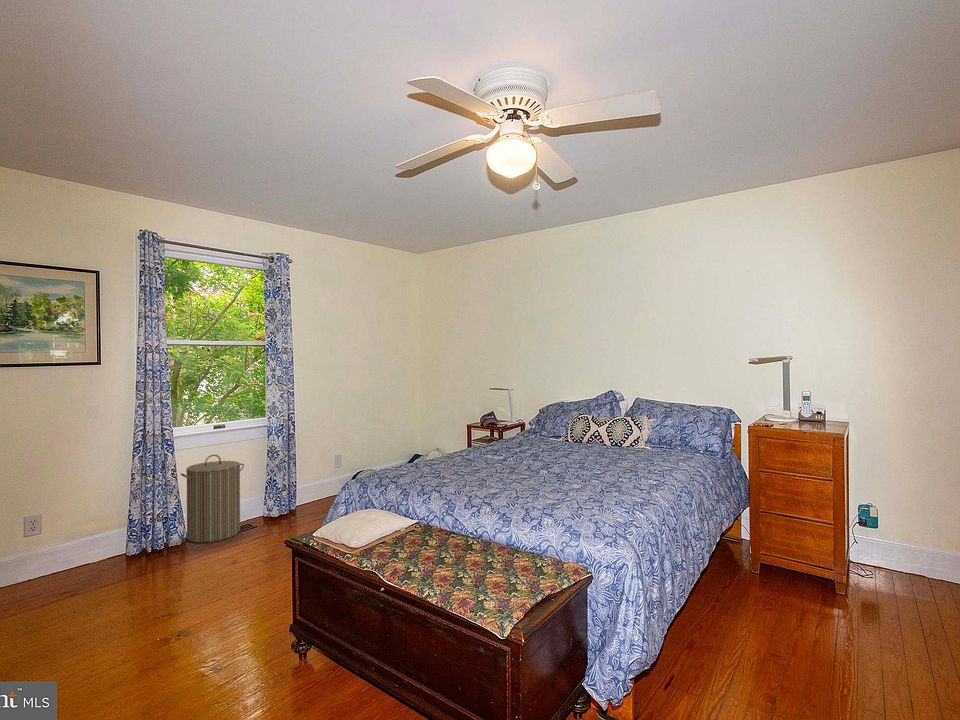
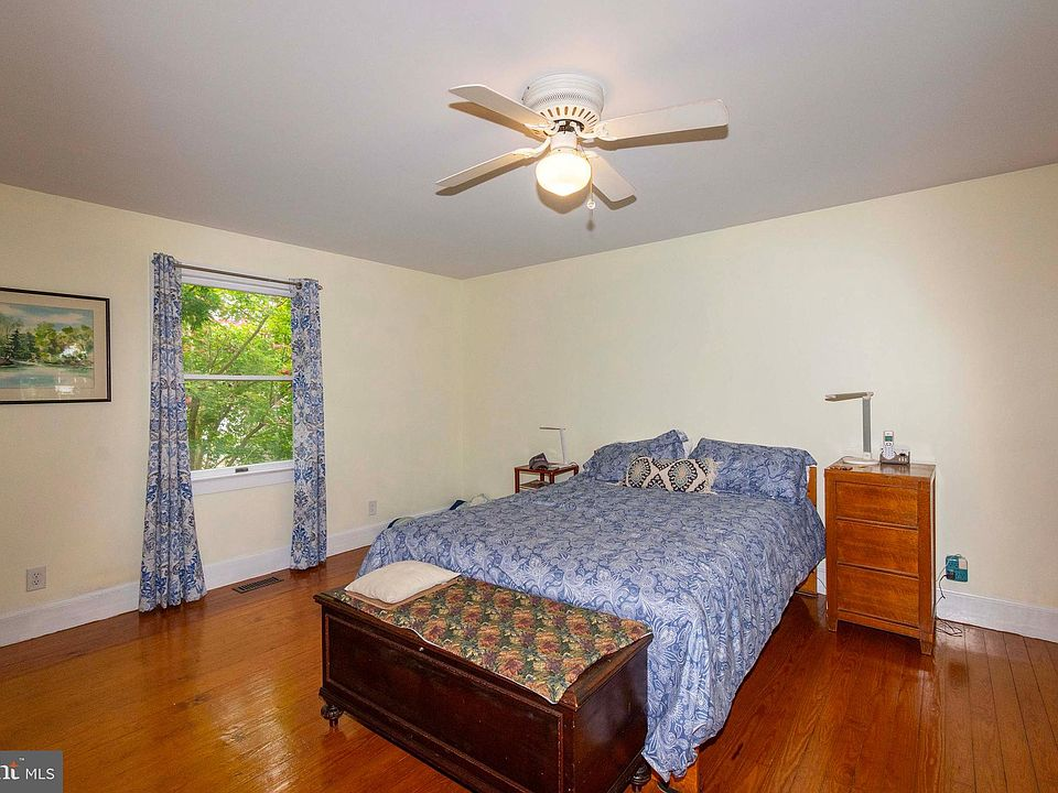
- laundry hamper (214, 494)
